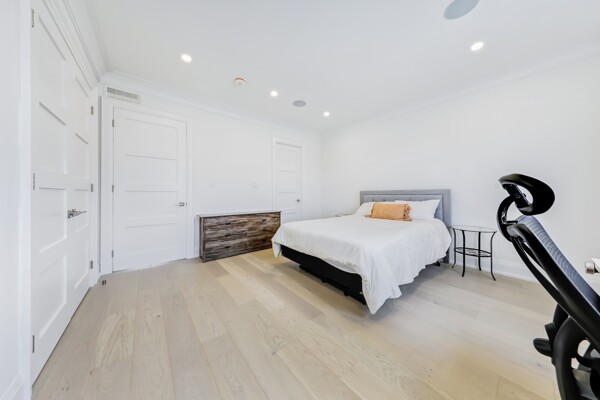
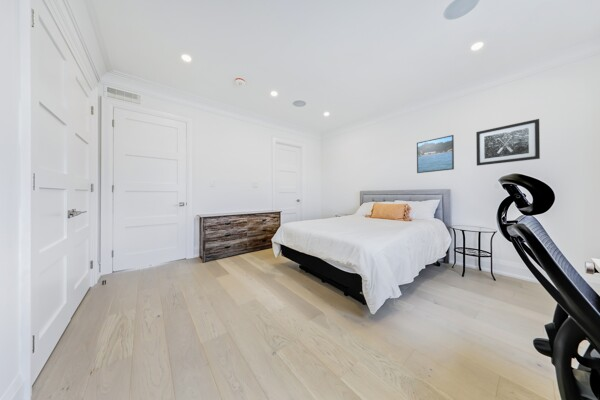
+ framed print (434, 155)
+ wall art (505, 144)
